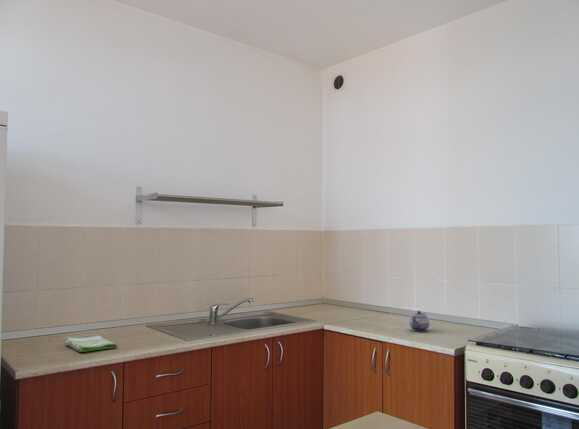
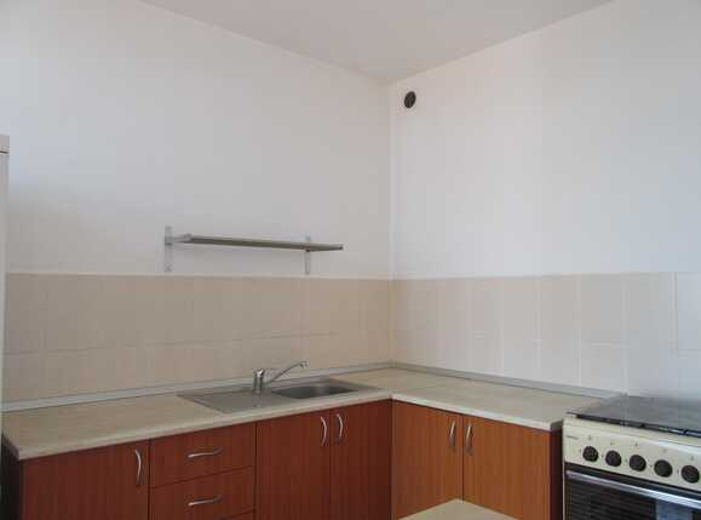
- dish towel (90, 342)
- teapot (419, 320)
